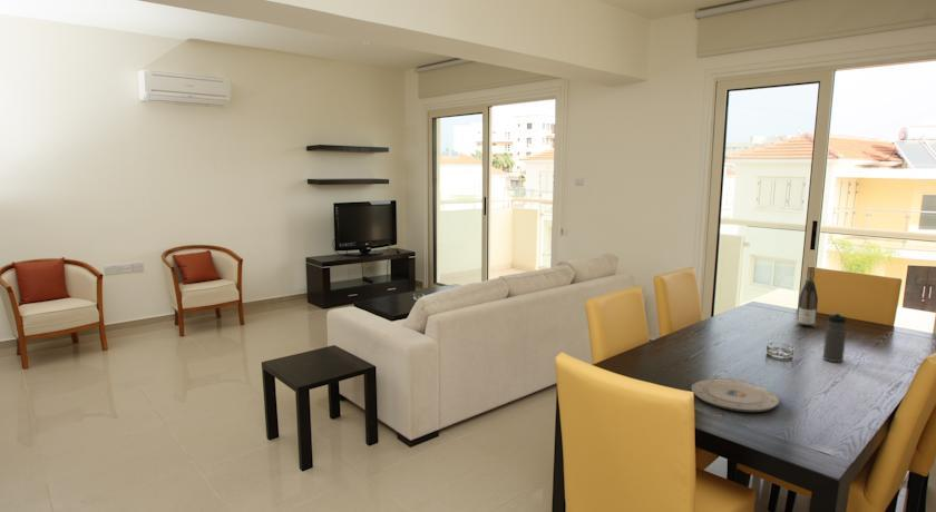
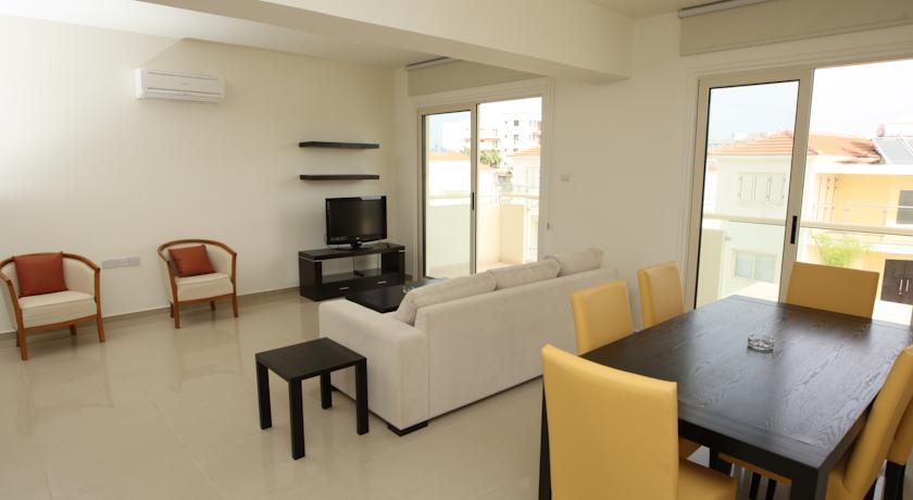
- water bottle (835, 336)
- wine bottle (808, 296)
- plate (733, 394)
